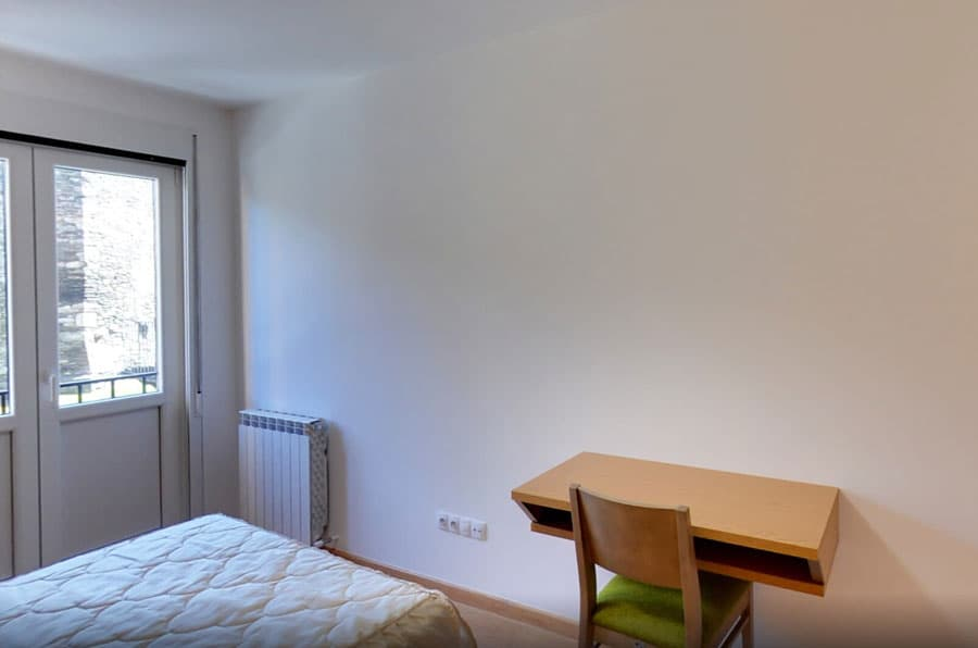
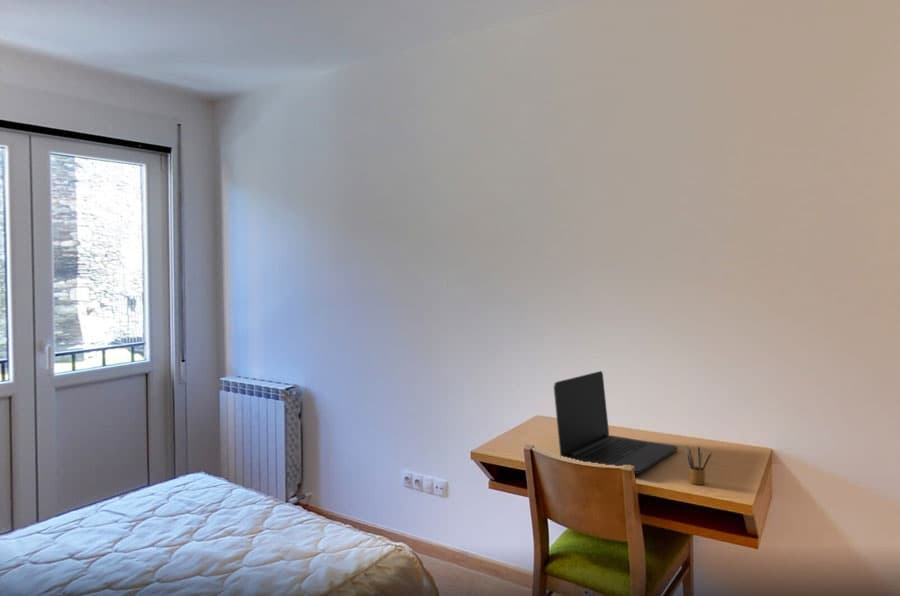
+ pencil box (699, 465)
+ laptop (607, 419)
